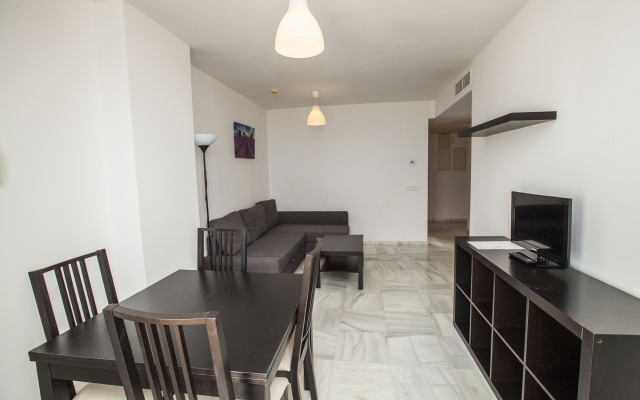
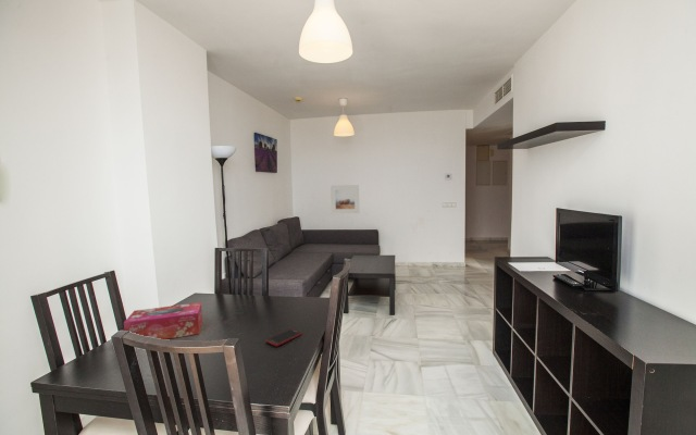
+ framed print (345, 199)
+ cell phone (284, 336)
+ tissue box (165, 322)
